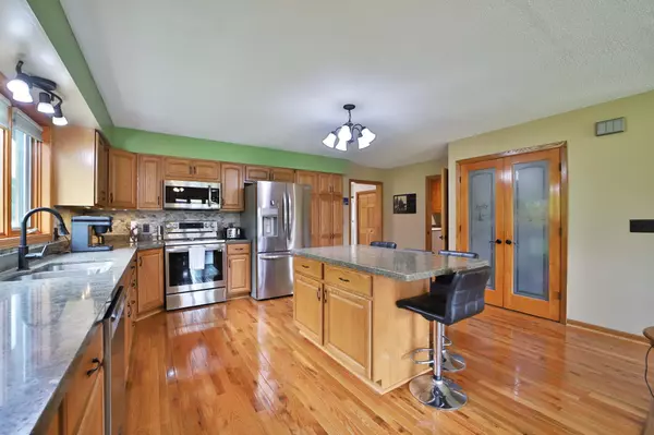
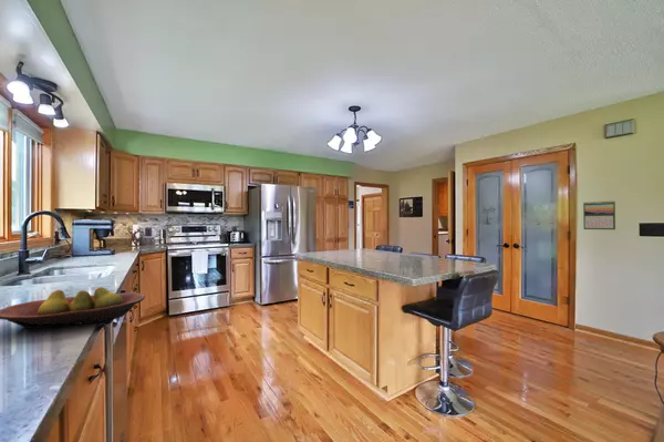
+ calendar (599, 215)
+ fruit bowl (77, 305)
